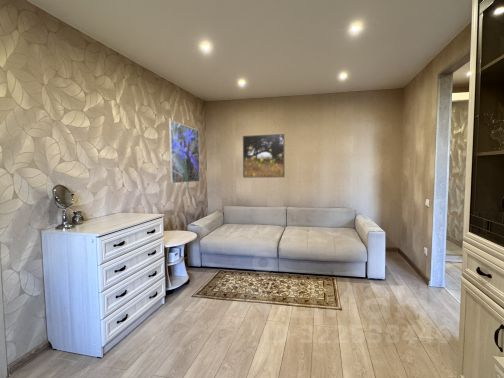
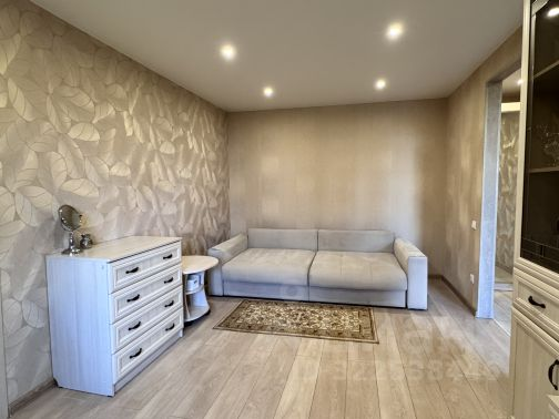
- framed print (185, 154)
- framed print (263, 156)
